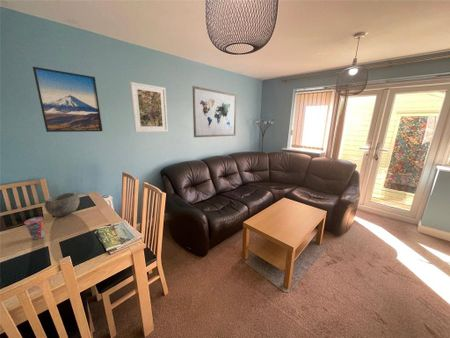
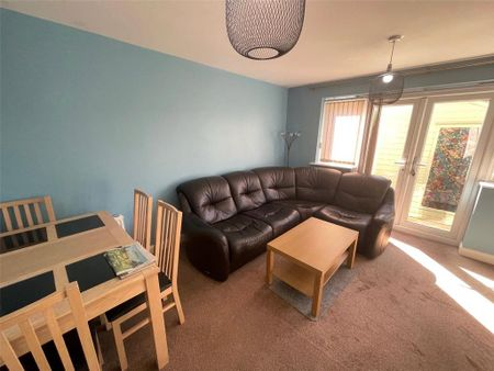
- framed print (150, 109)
- cup (36, 228)
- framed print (71, 103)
- bowl (63, 205)
- wall art (216, 114)
